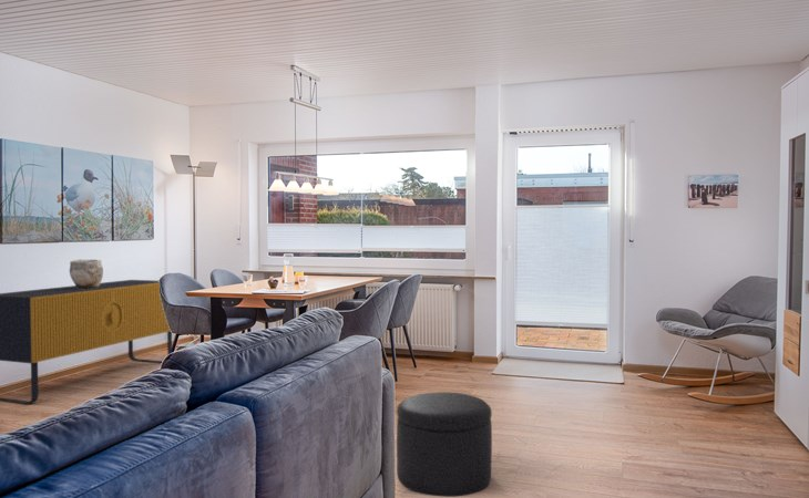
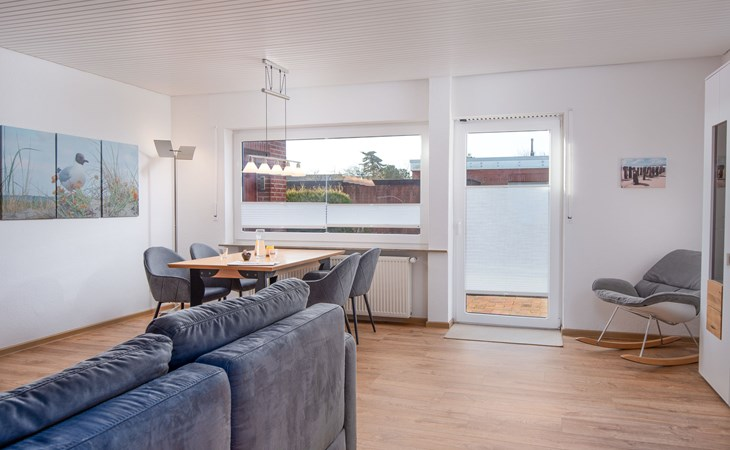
- ceramic vessel (86, 273)
- sideboard (91, 333)
- ottoman (443, 438)
